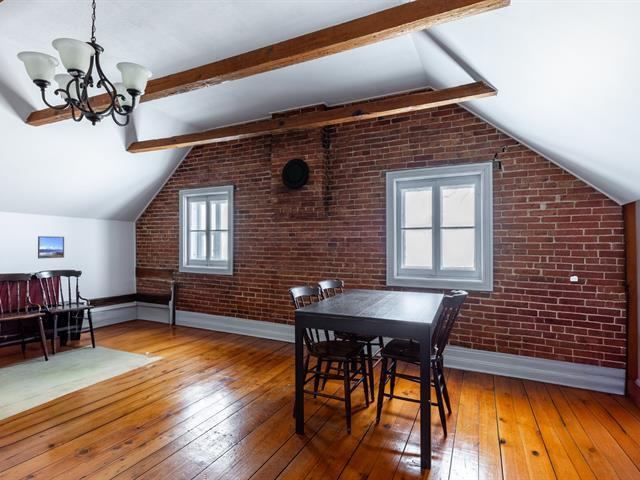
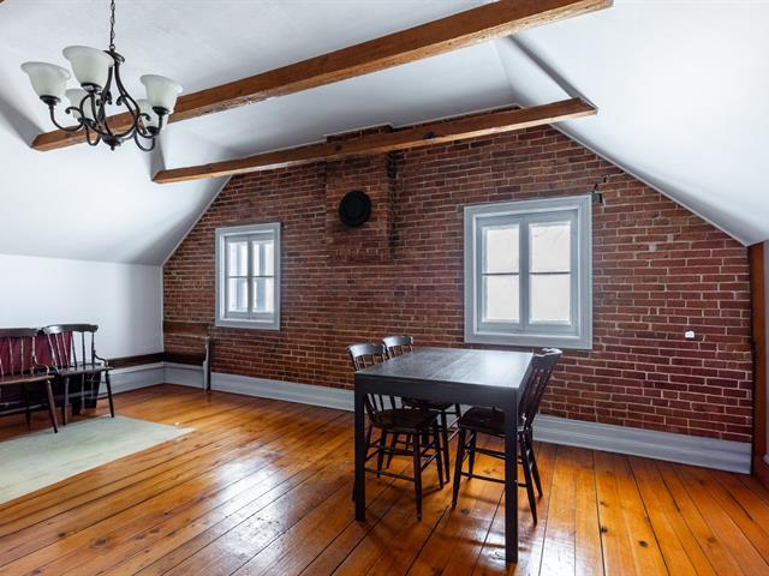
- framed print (51, 247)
